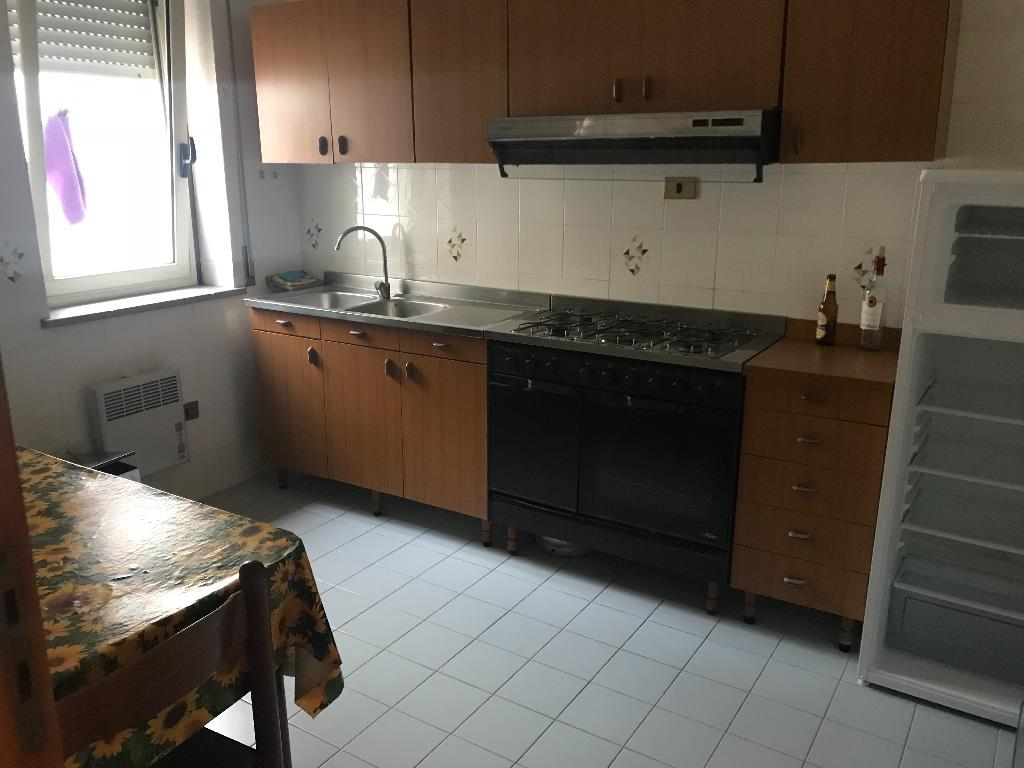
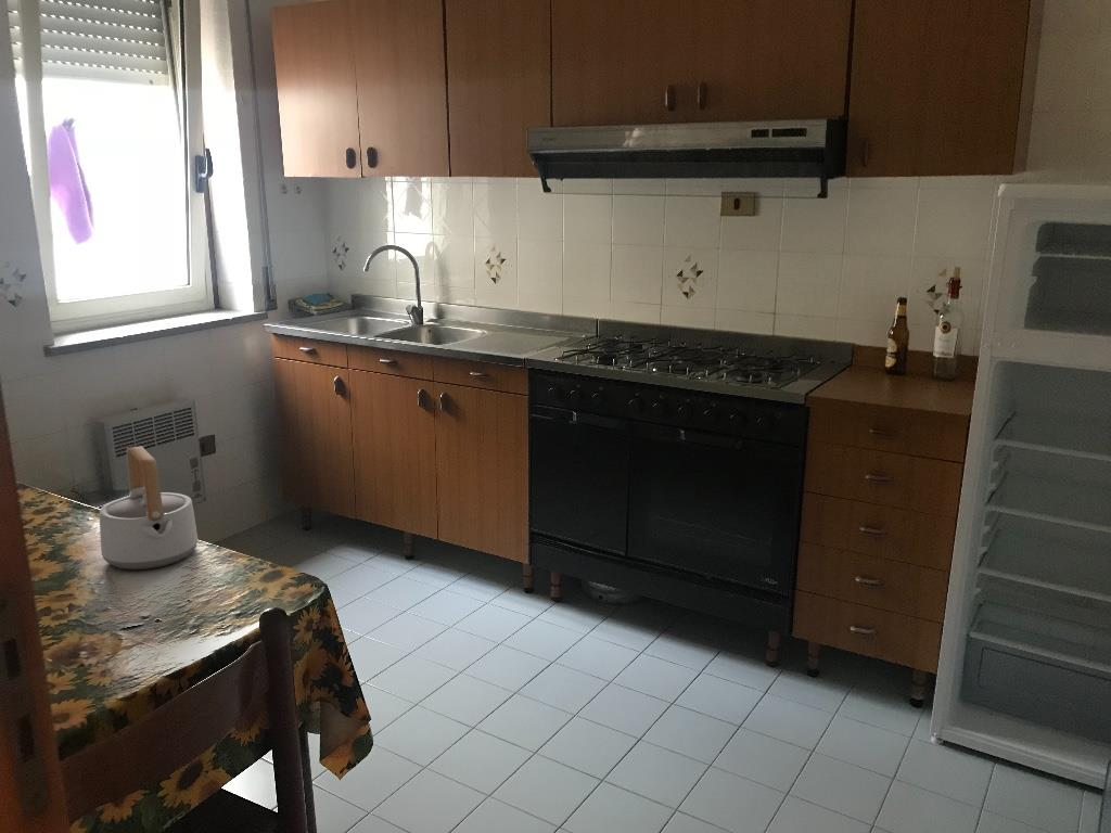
+ teapot (148, 507)
